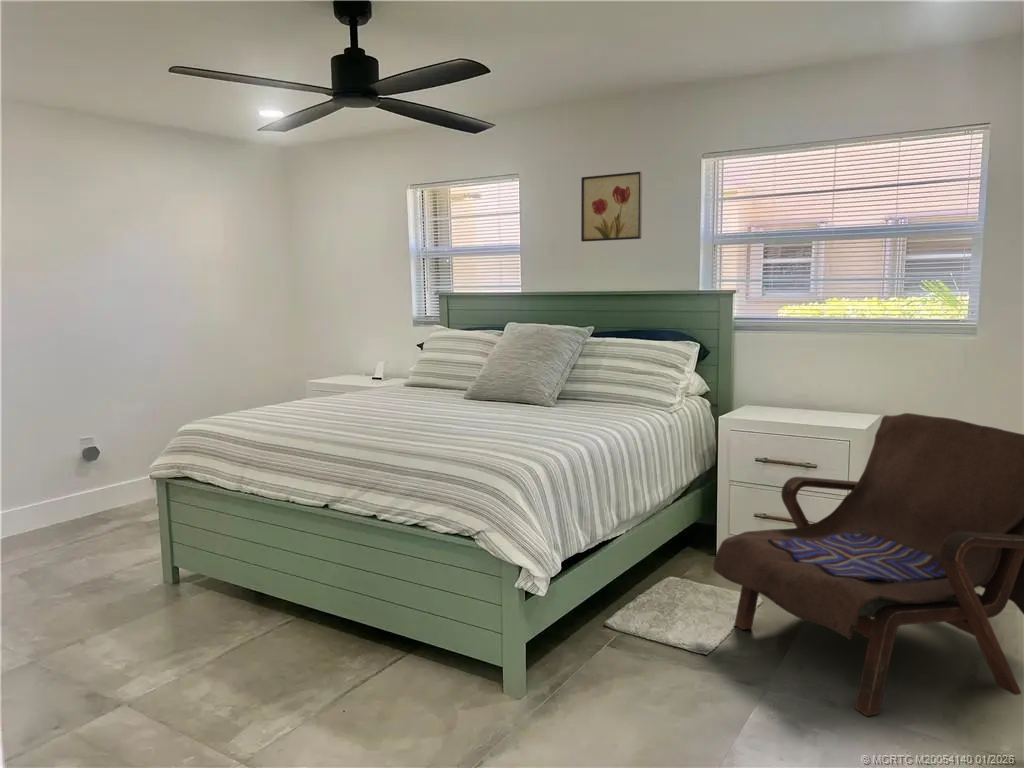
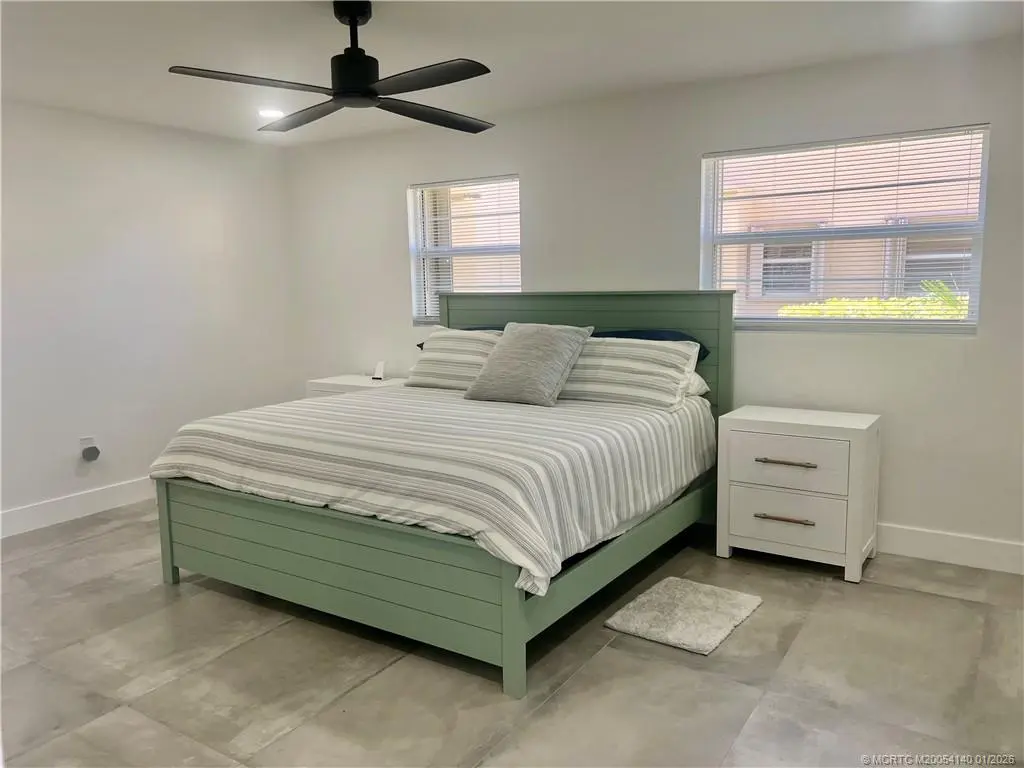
- armchair (879, 540)
- wall art (611, 207)
